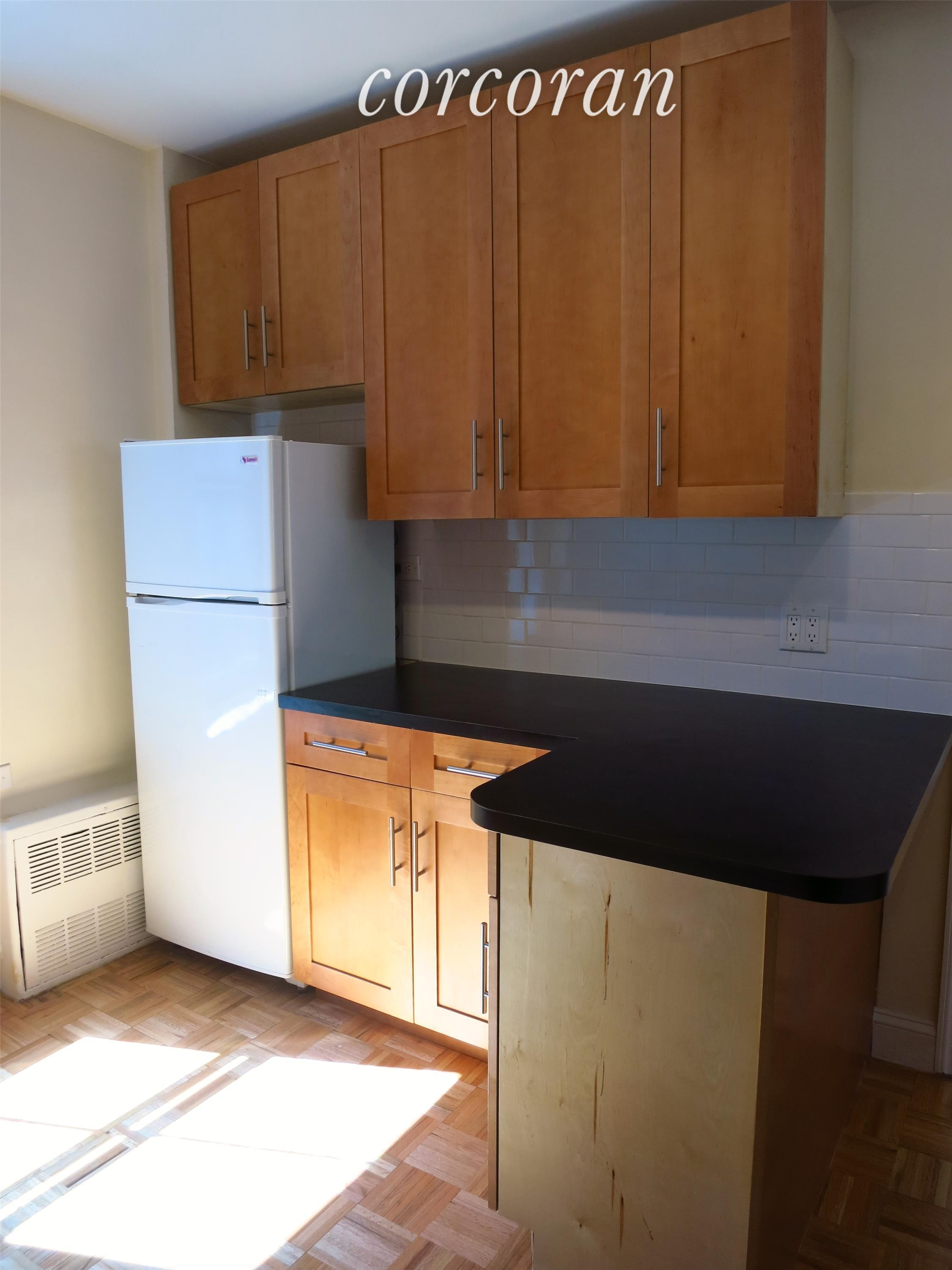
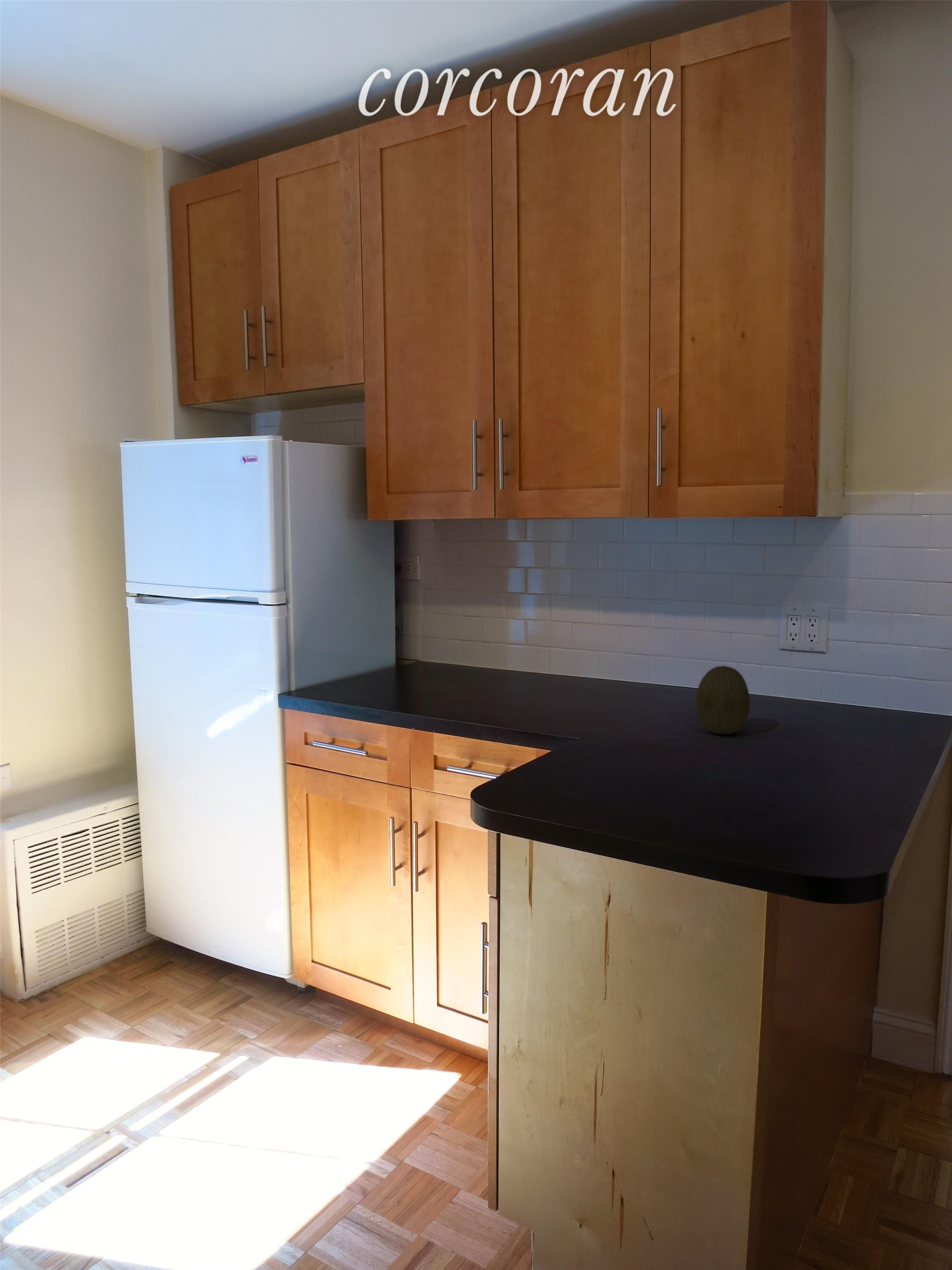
+ fruit (723, 699)
